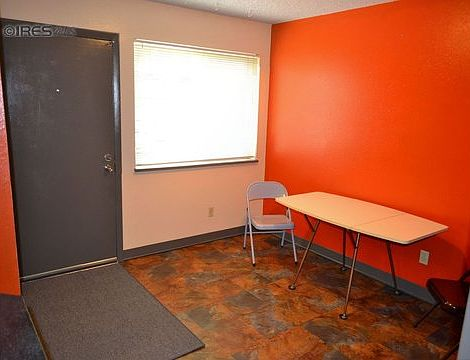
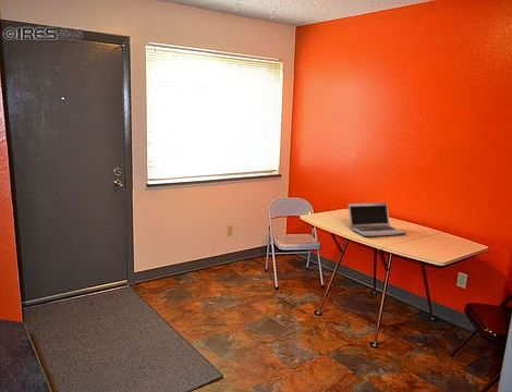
+ laptop (376, 218)
